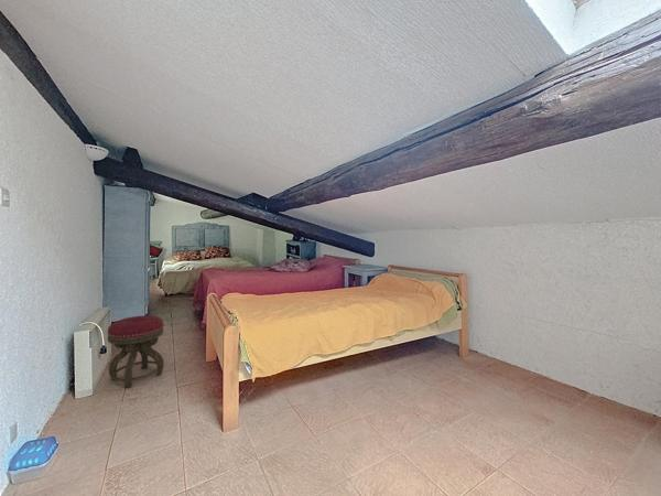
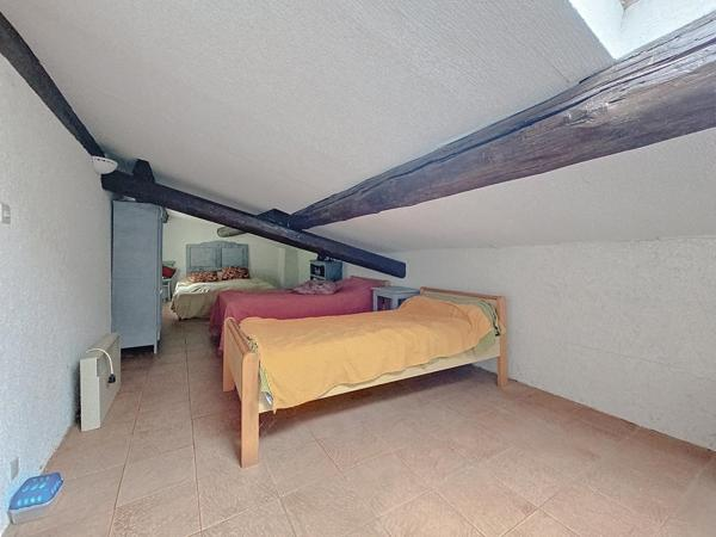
- stool (137, 347)
